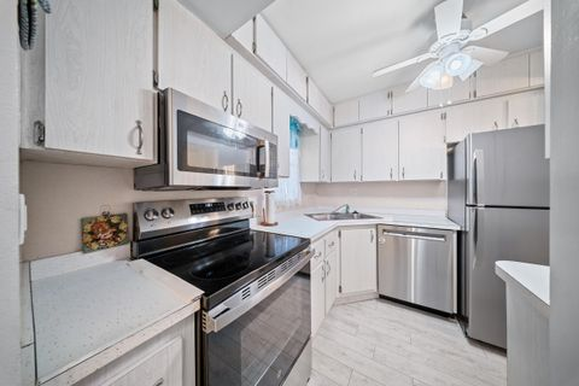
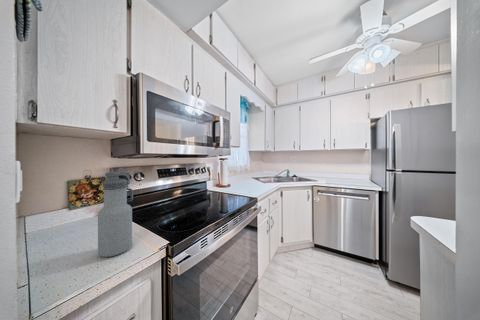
+ water bottle (116, 210)
